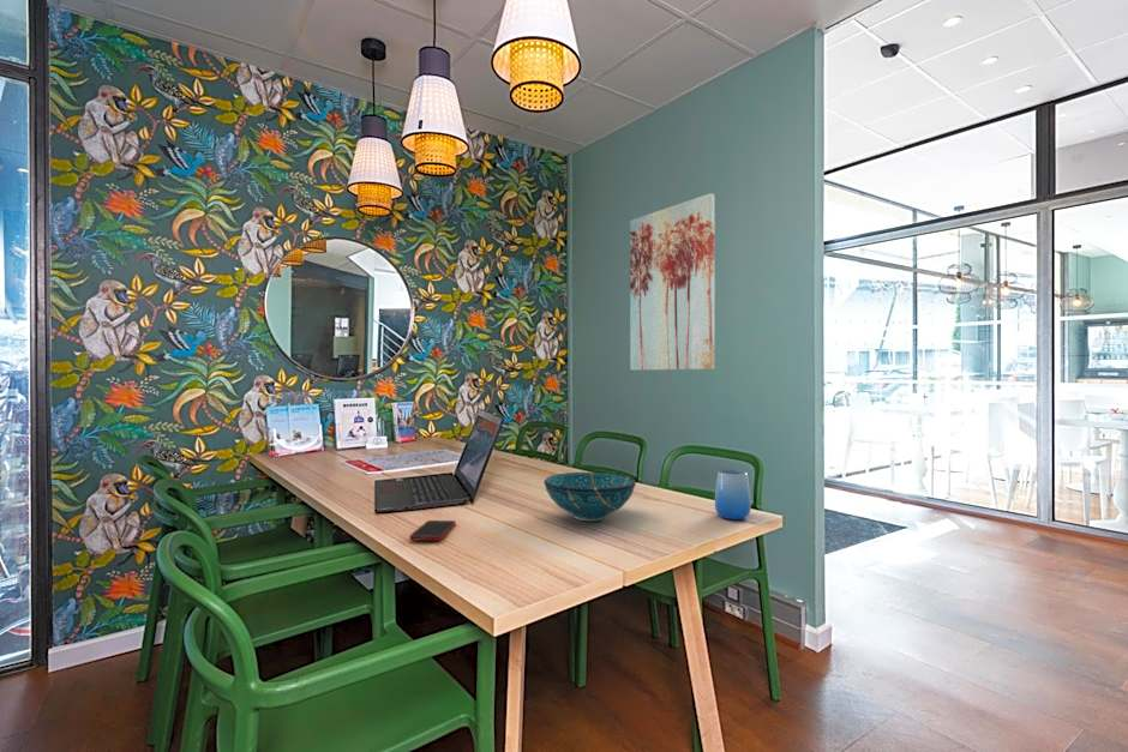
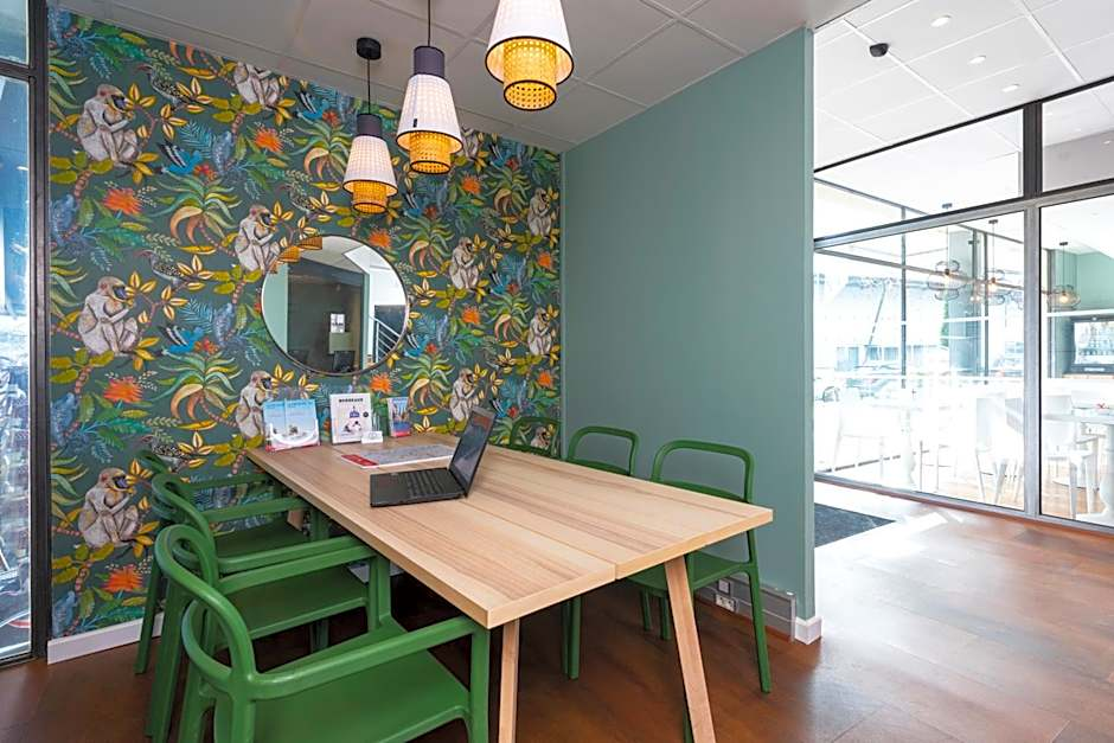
- wall art (668, 288)
- cup (732, 493)
- decorative bowl (589, 498)
- cell phone (433, 530)
